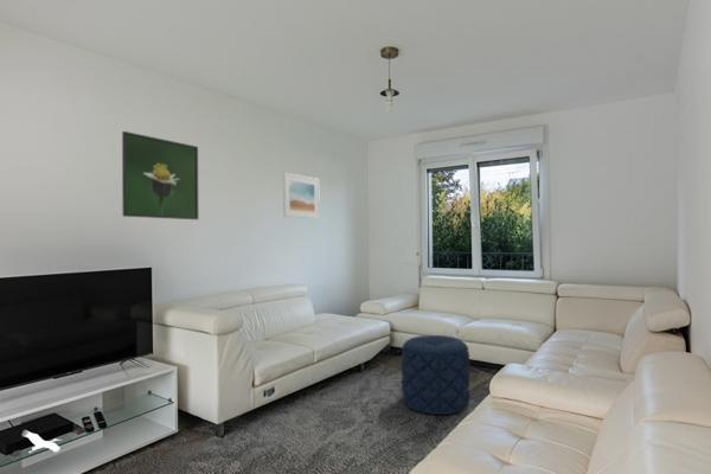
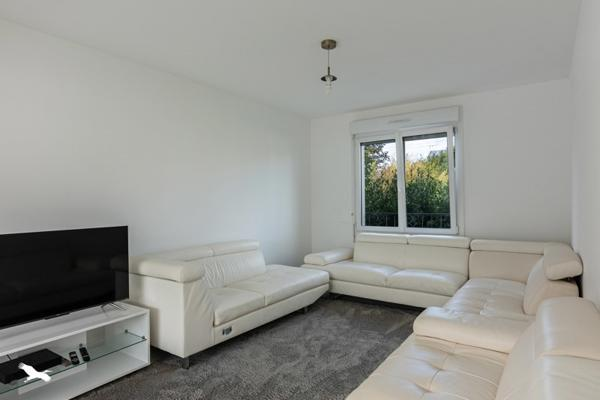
- pouf (435, 370)
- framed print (302, 197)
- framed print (162, 178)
